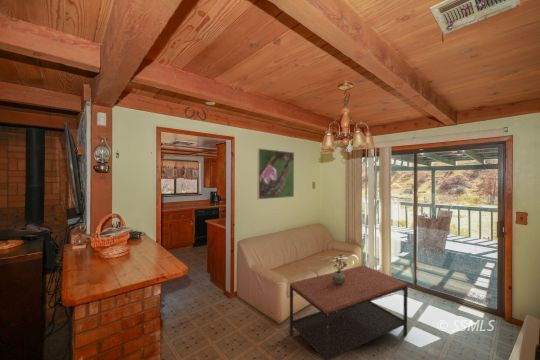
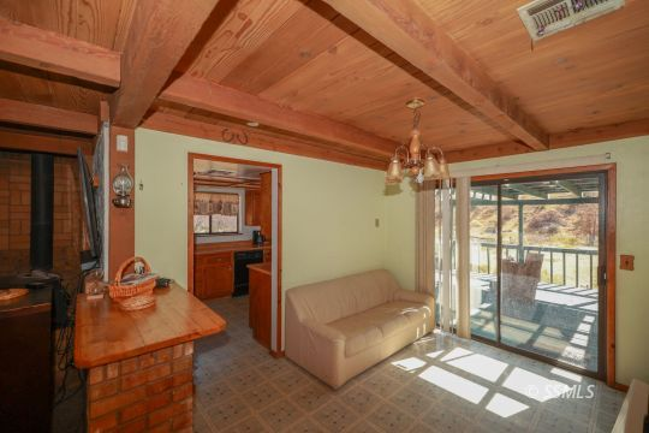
- potted plant (340, 268)
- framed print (276, 174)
- coffee table (348, 308)
